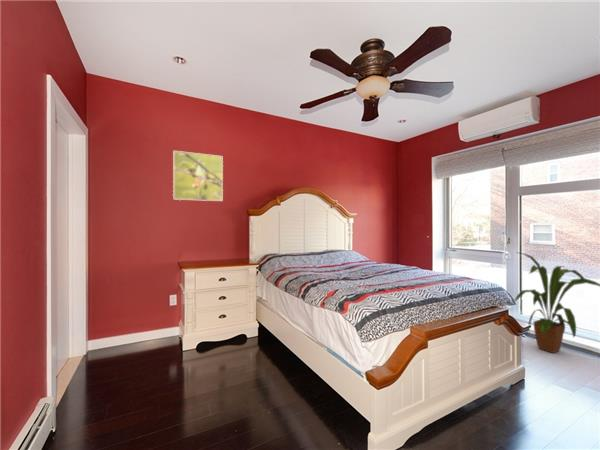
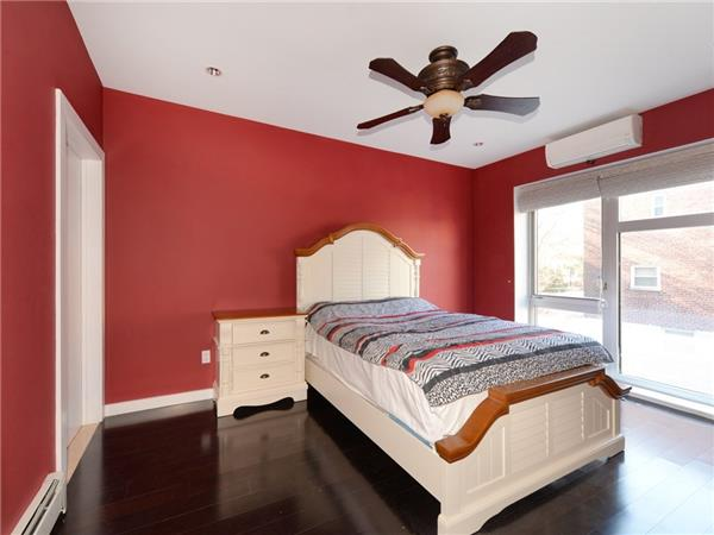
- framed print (198, 176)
- house plant (558, 304)
